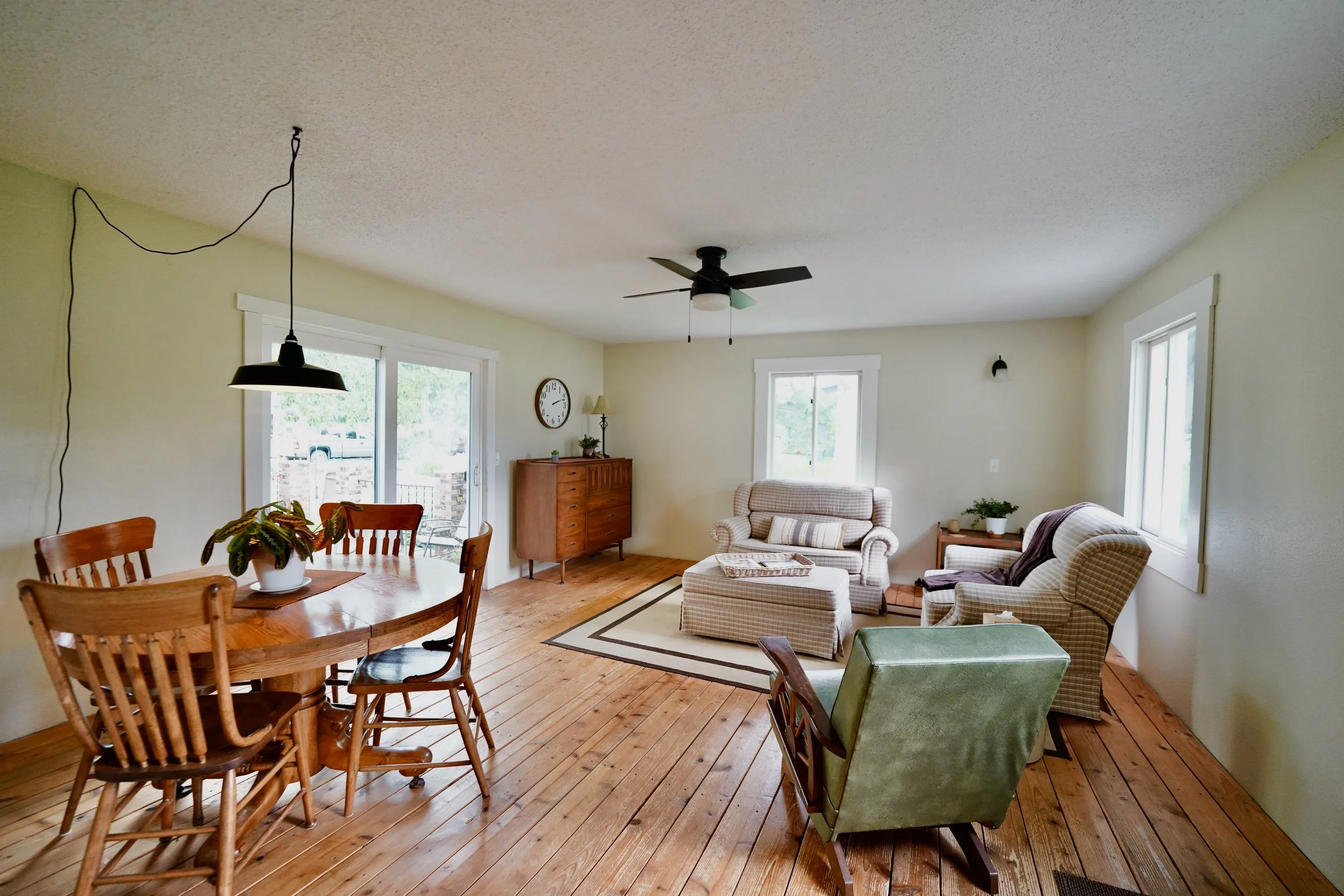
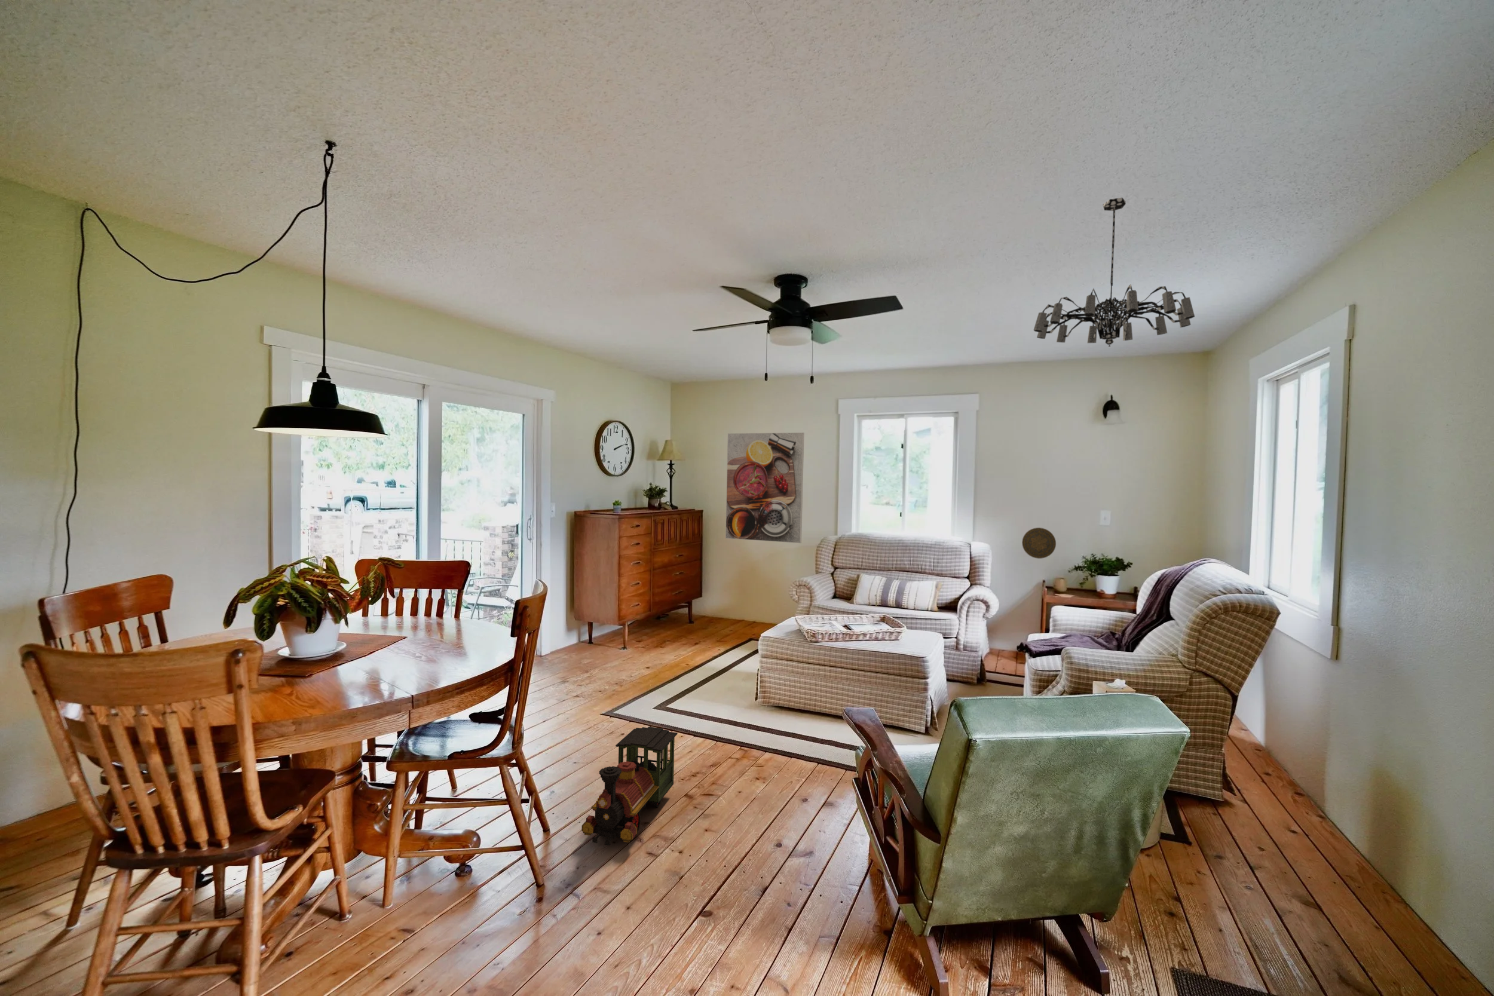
+ decorative plate (1038, 544)
+ chandelier (1112, 275)
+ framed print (764, 487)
+ toy train (630, 784)
